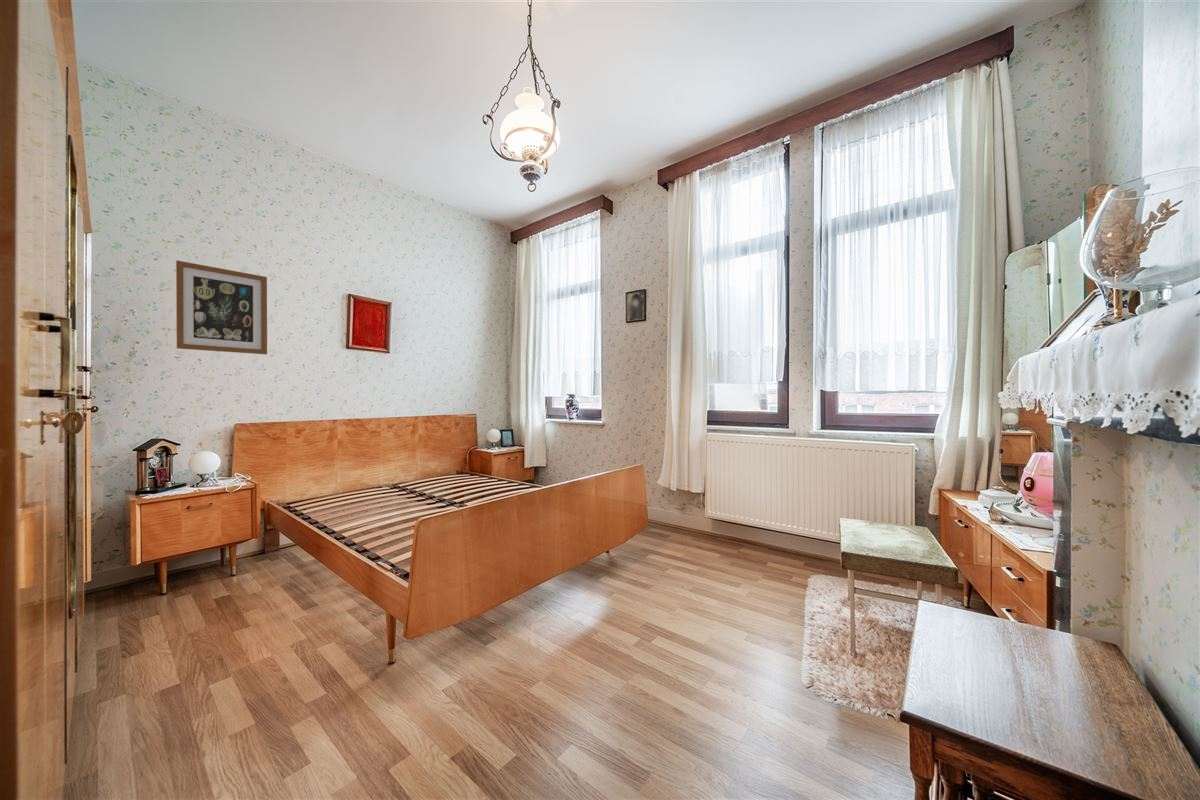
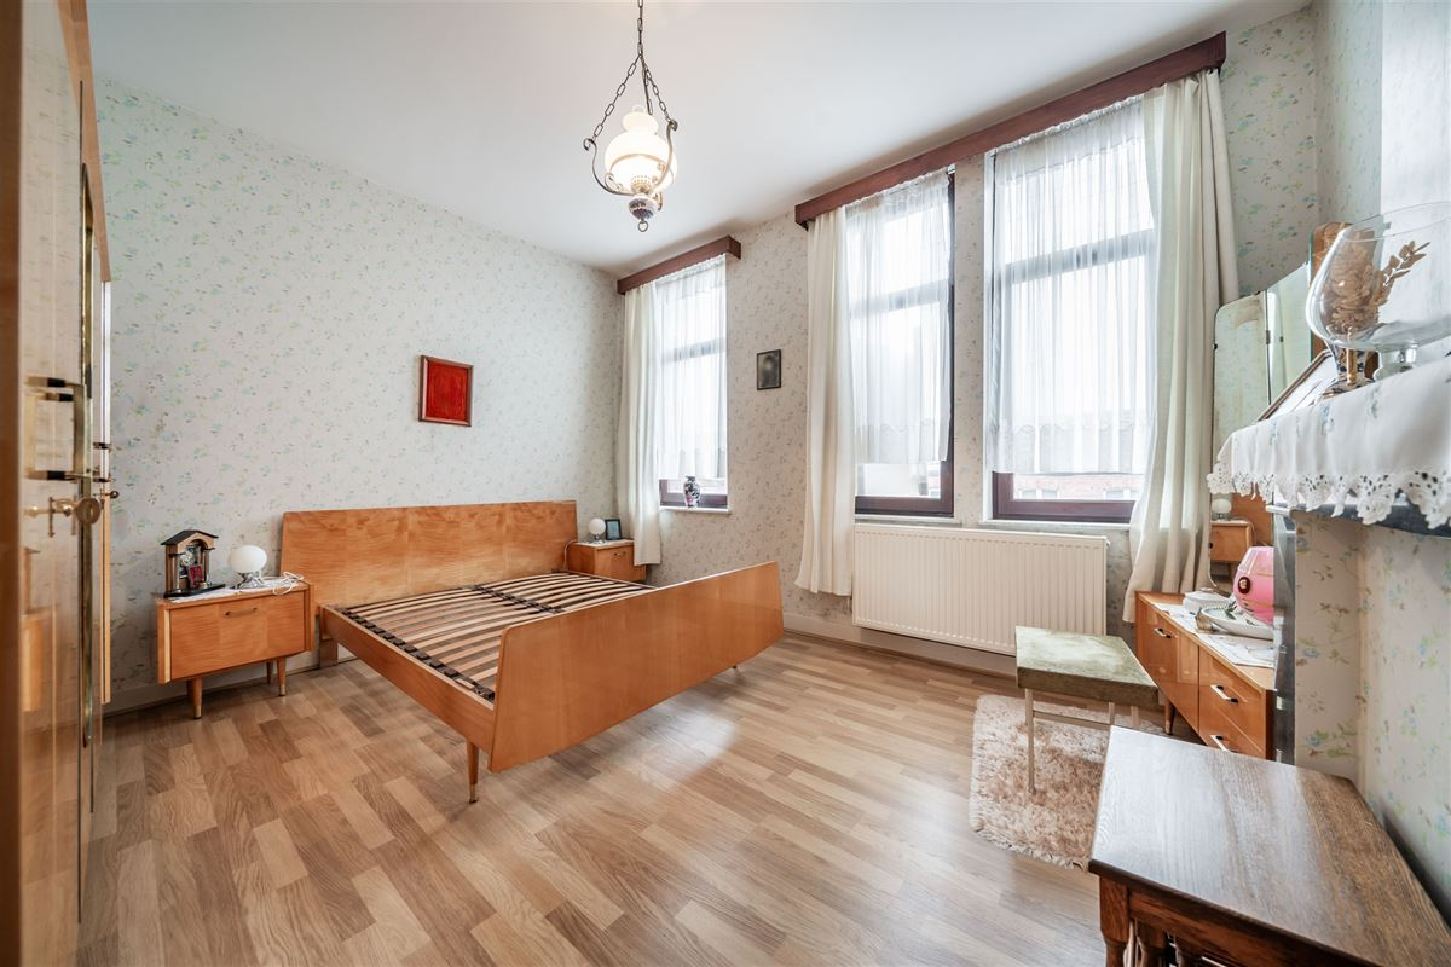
- wall art (224, 310)
